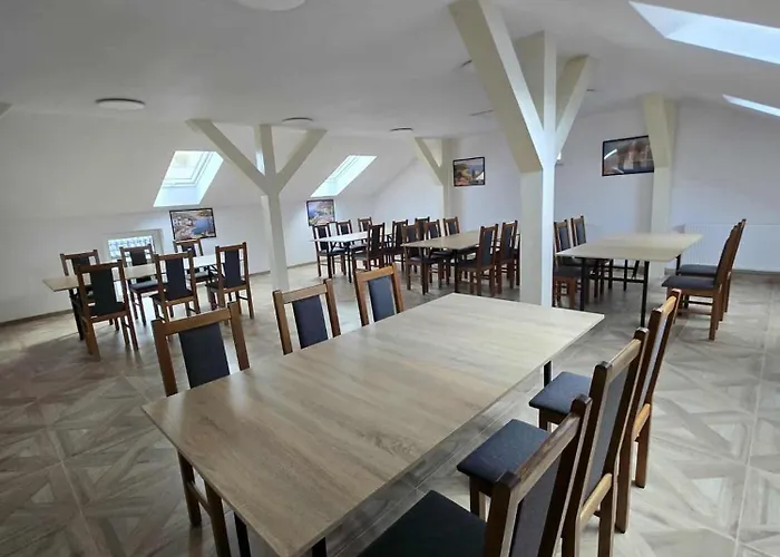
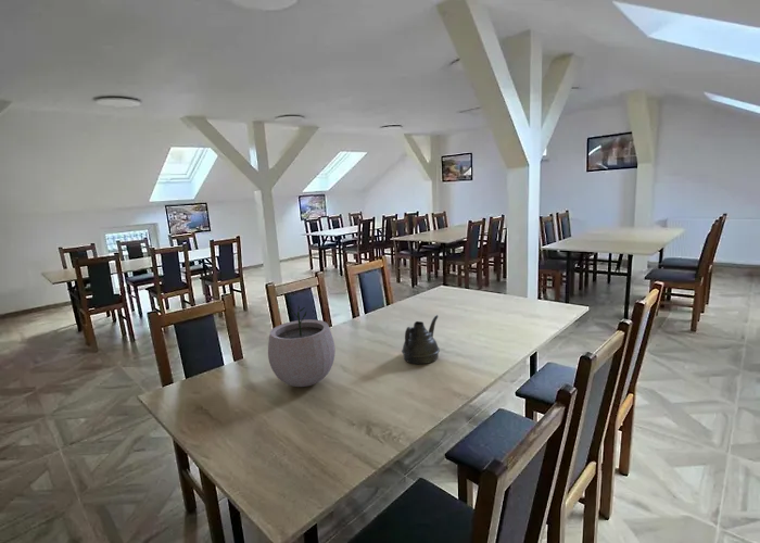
+ teapot (423, 338)
+ plant pot (301, 343)
